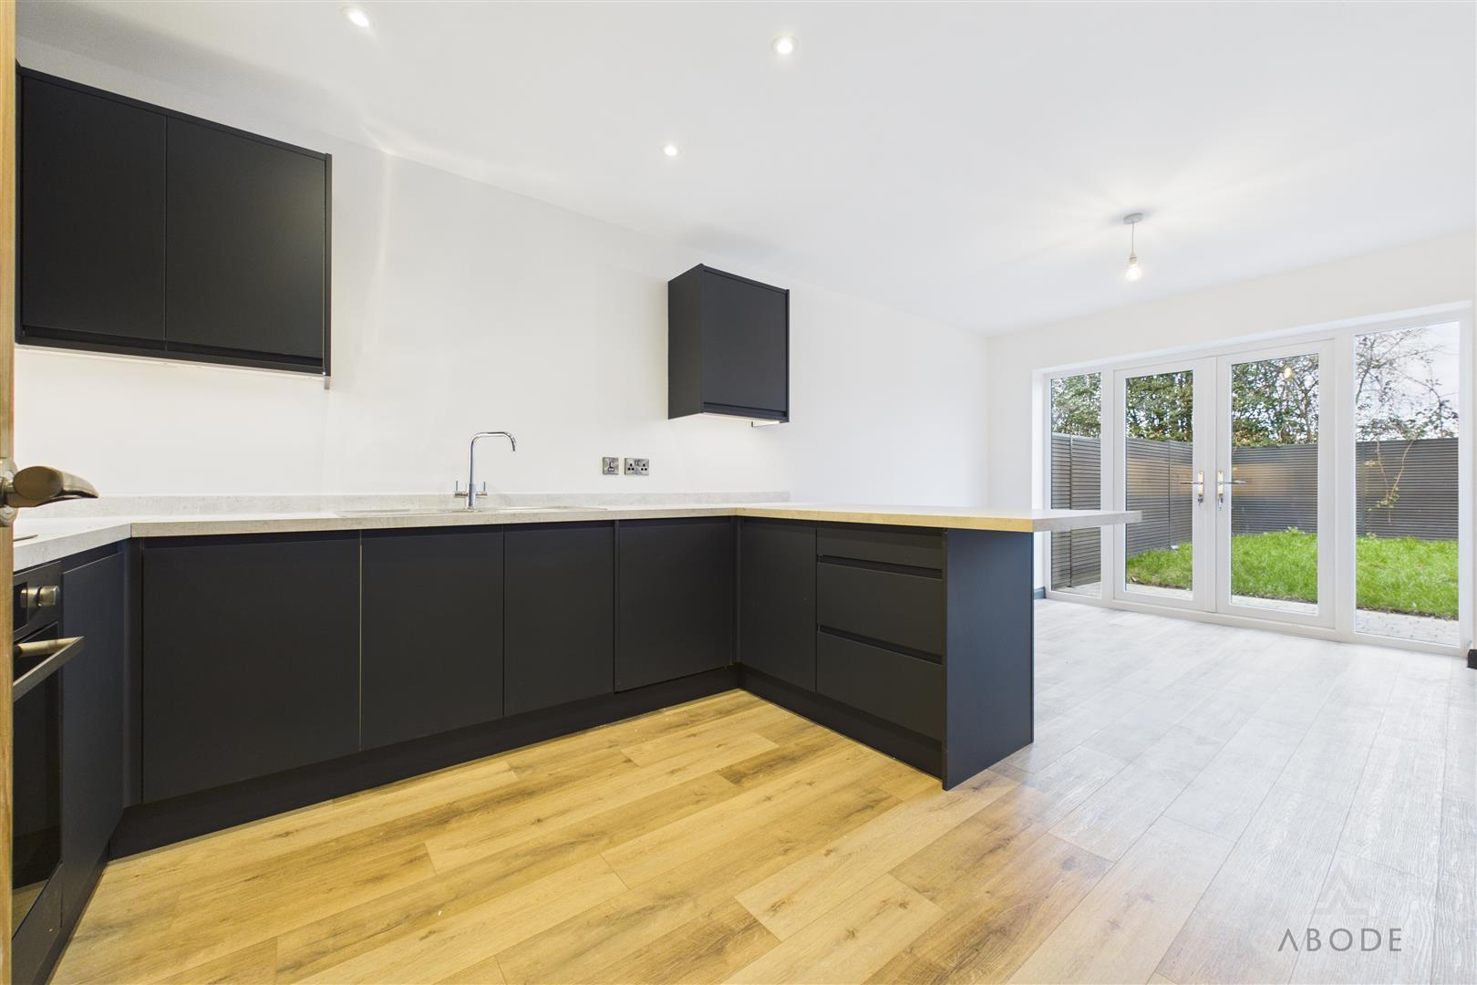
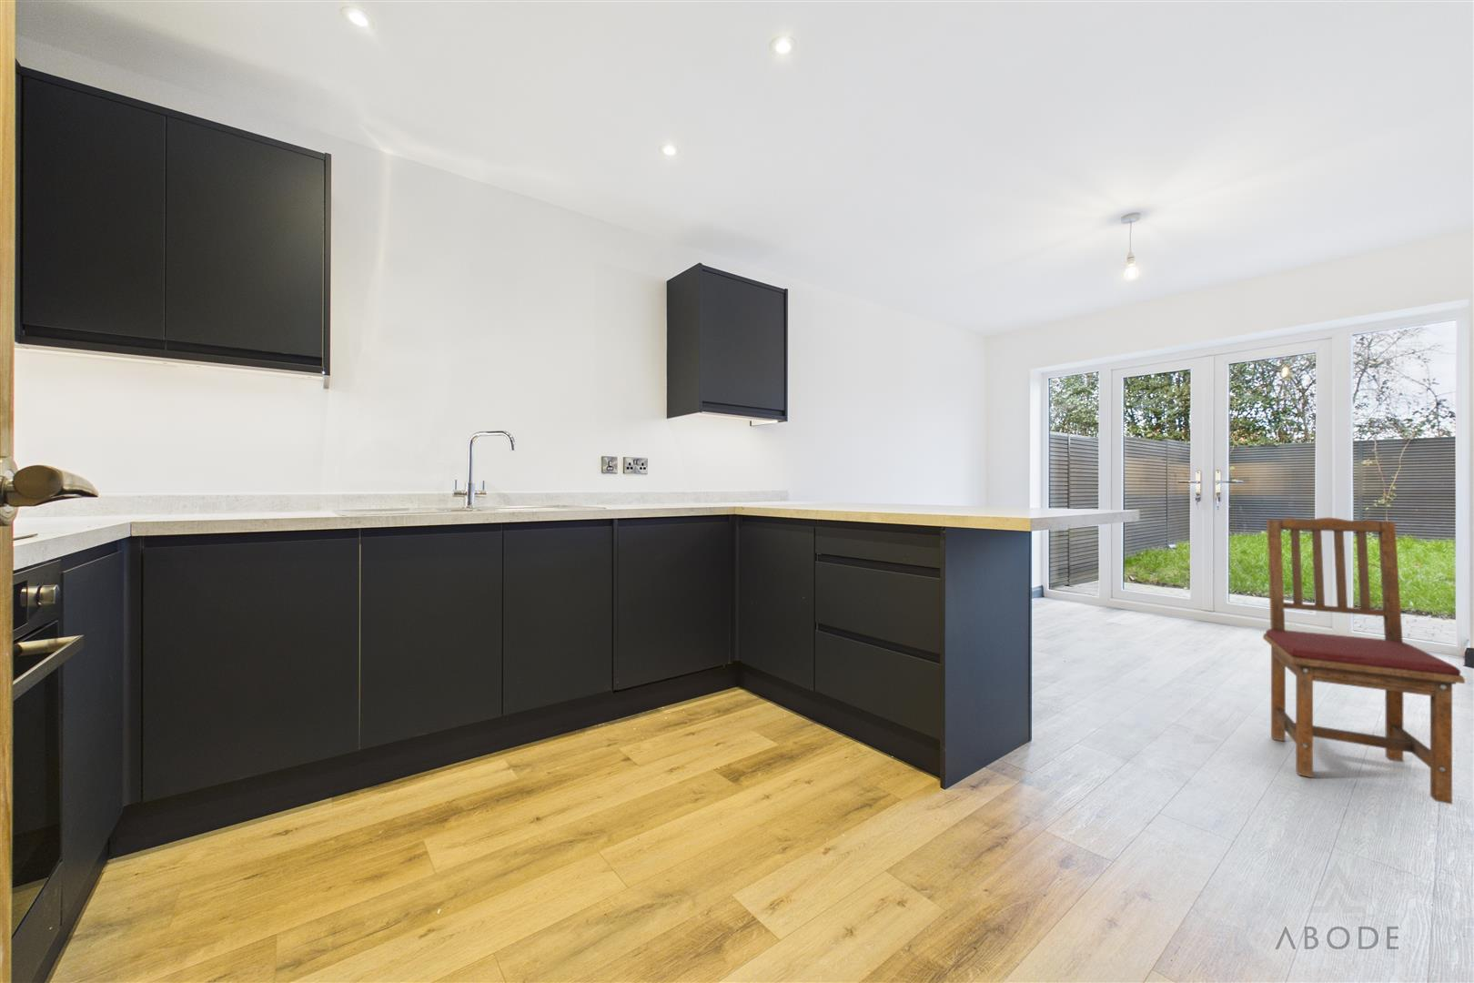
+ dining chair (1348, 641)
